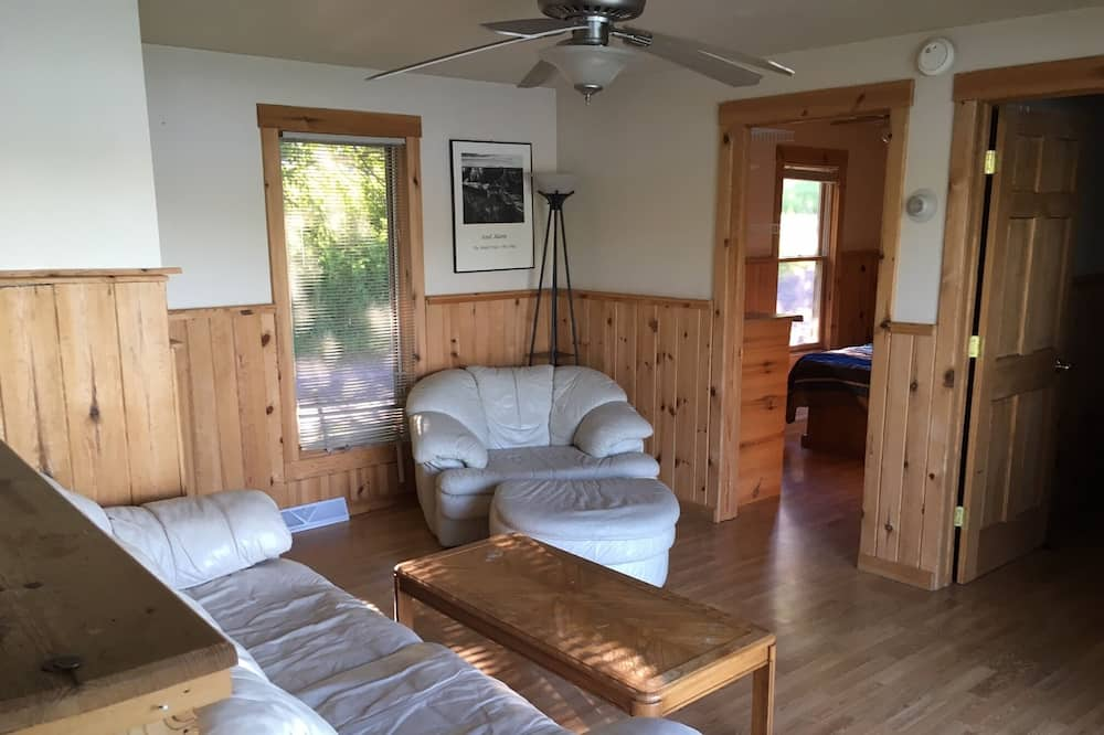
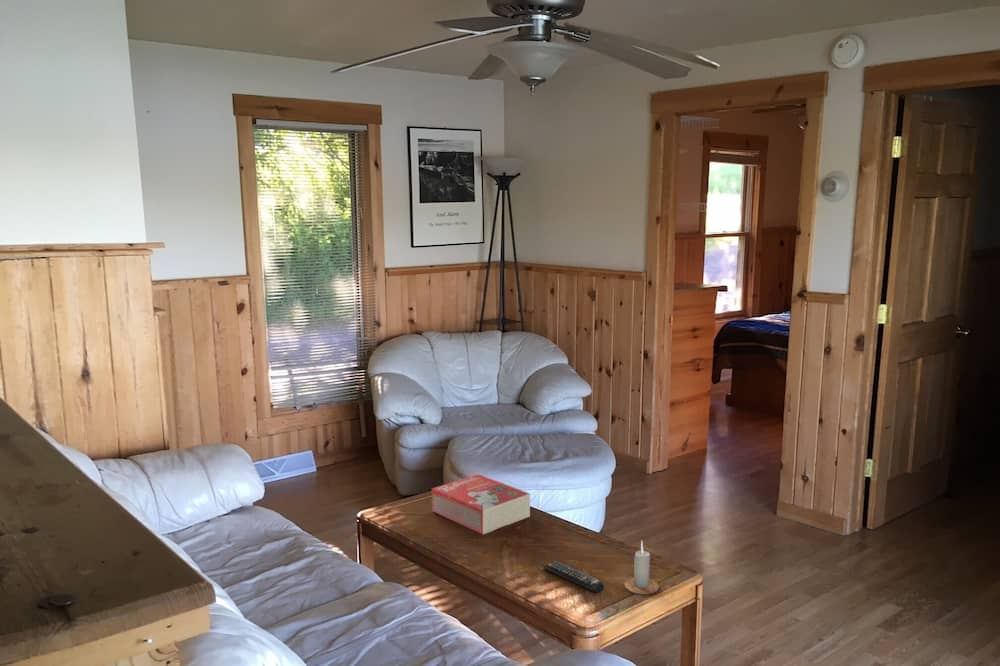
+ candle (642, 563)
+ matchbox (480, 502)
+ remote control (572, 575)
